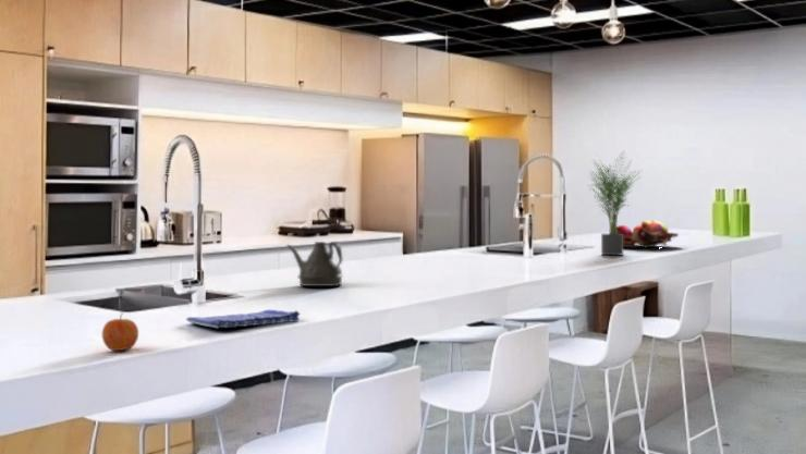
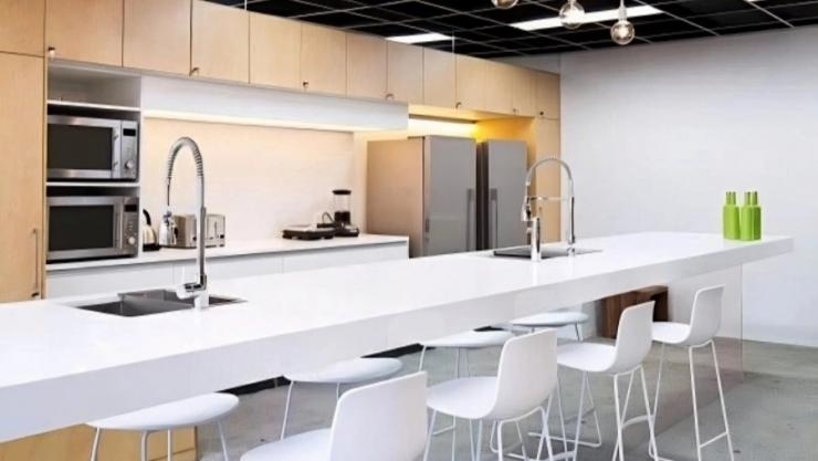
- teapot (314, 262)
- fruit basket (643, 233)
- potted plant (610, 200)
- apple (120, 331)
- dish towel (244, 316)
